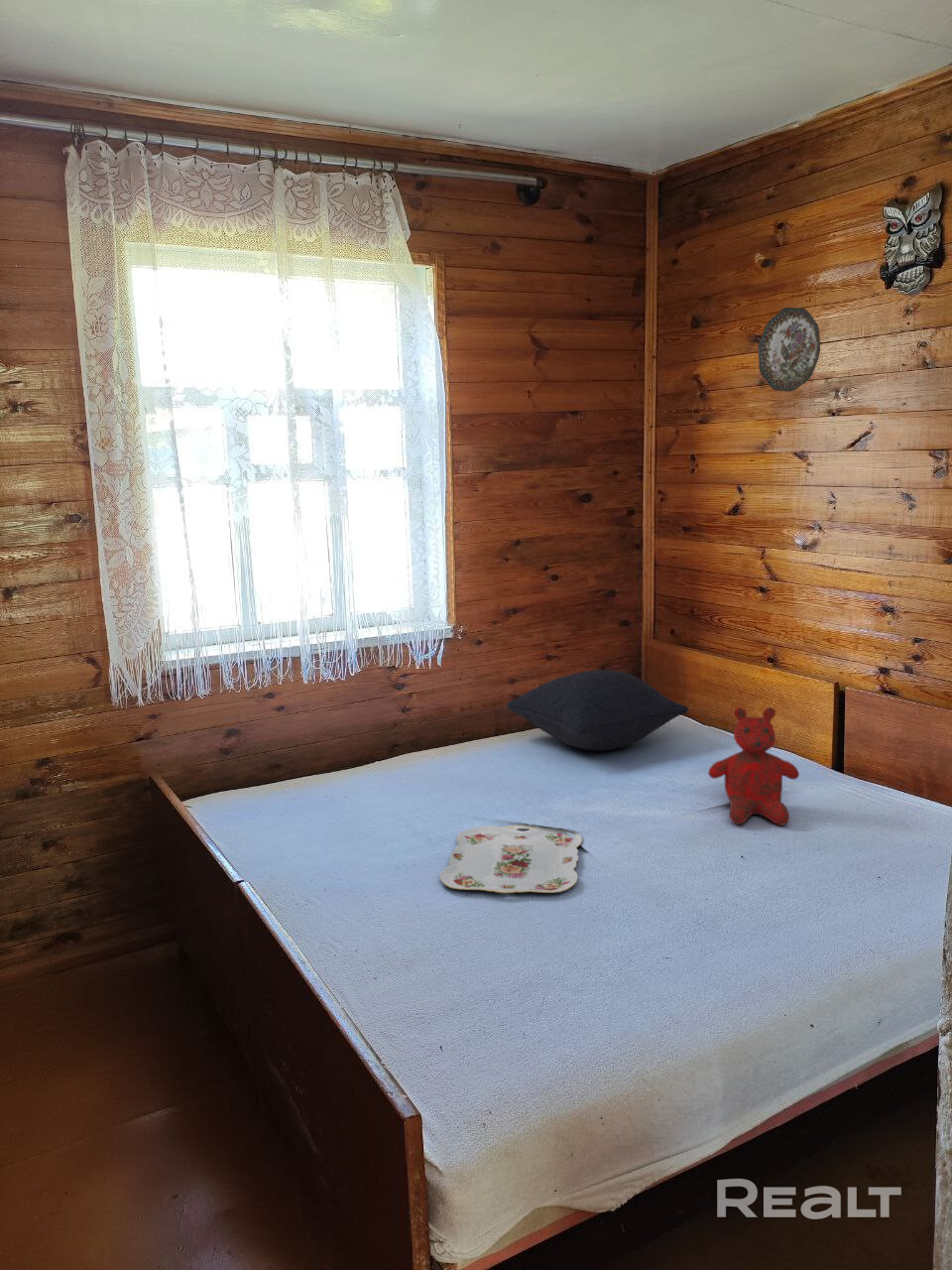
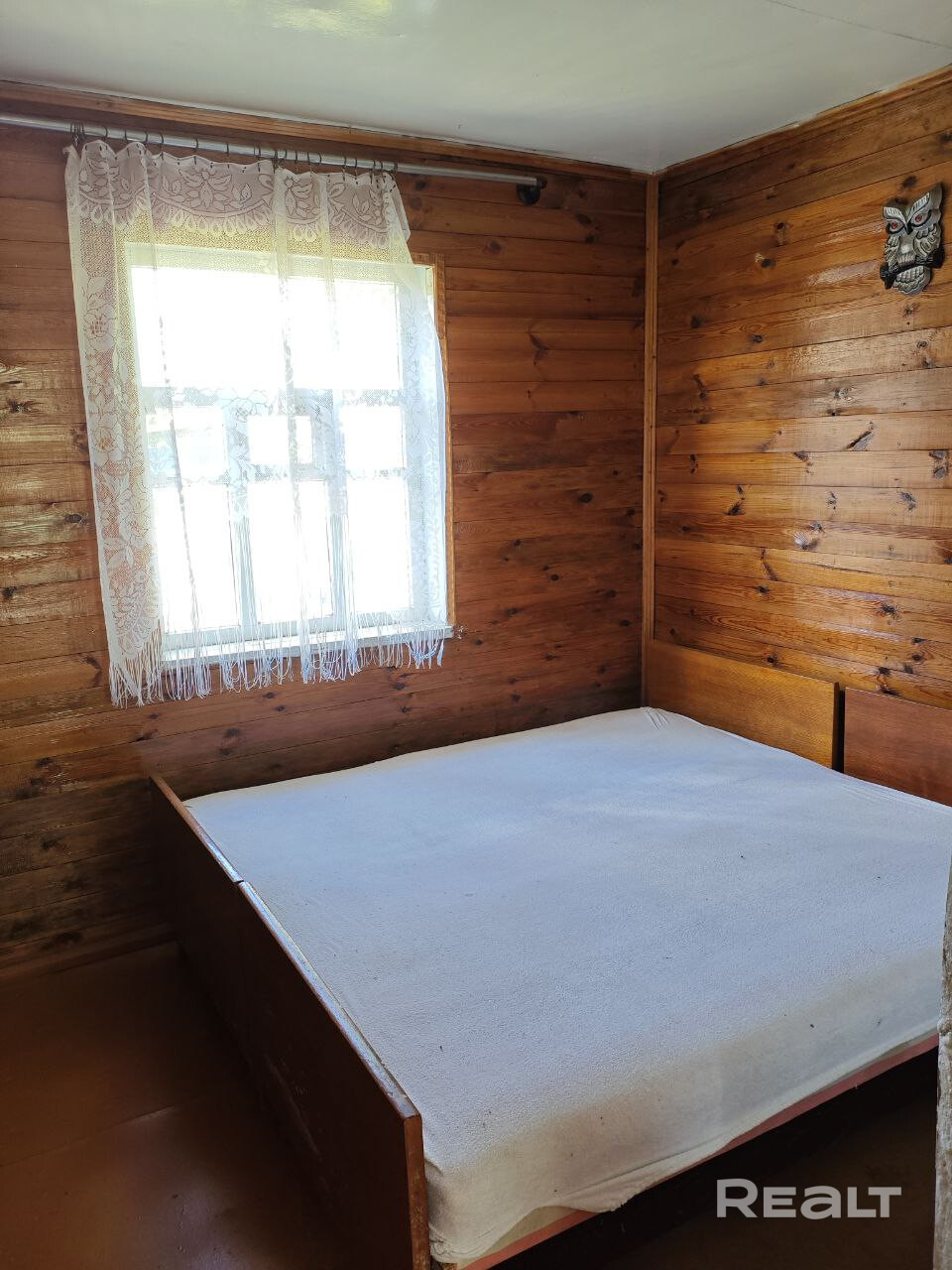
- teddy bear (756, 763)
- pillow (595, 707)
- serving tray (514, 858)
- decorative plate (790, 349)
